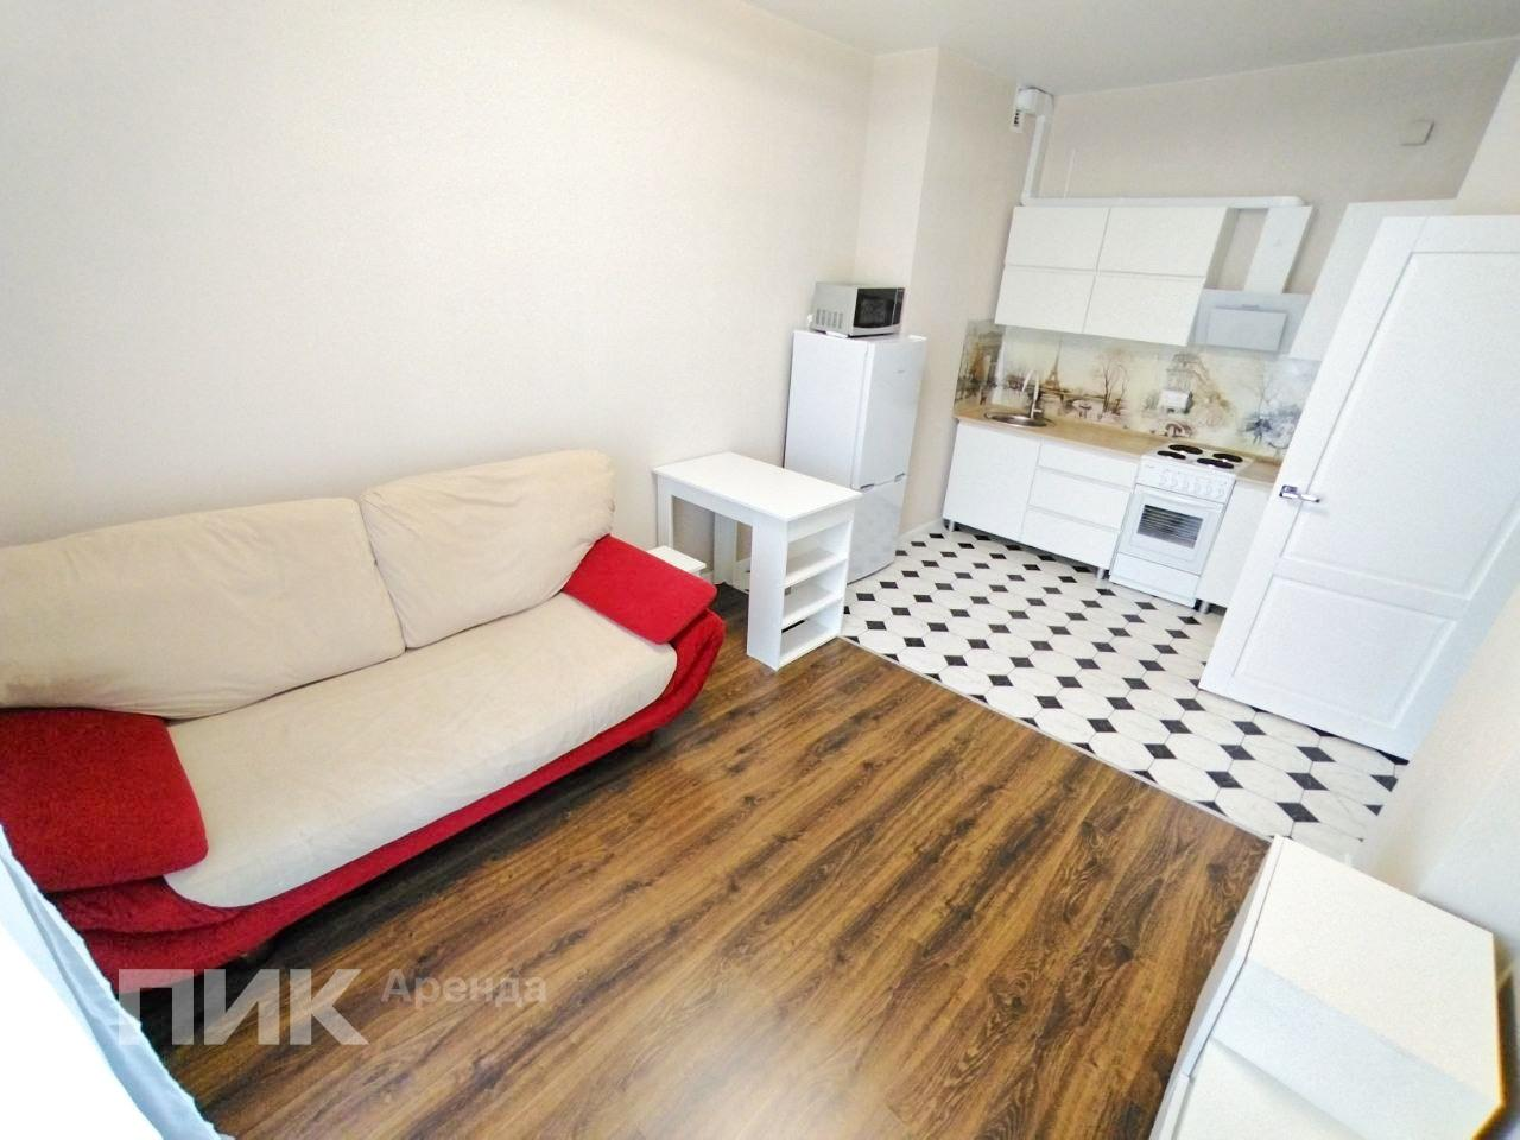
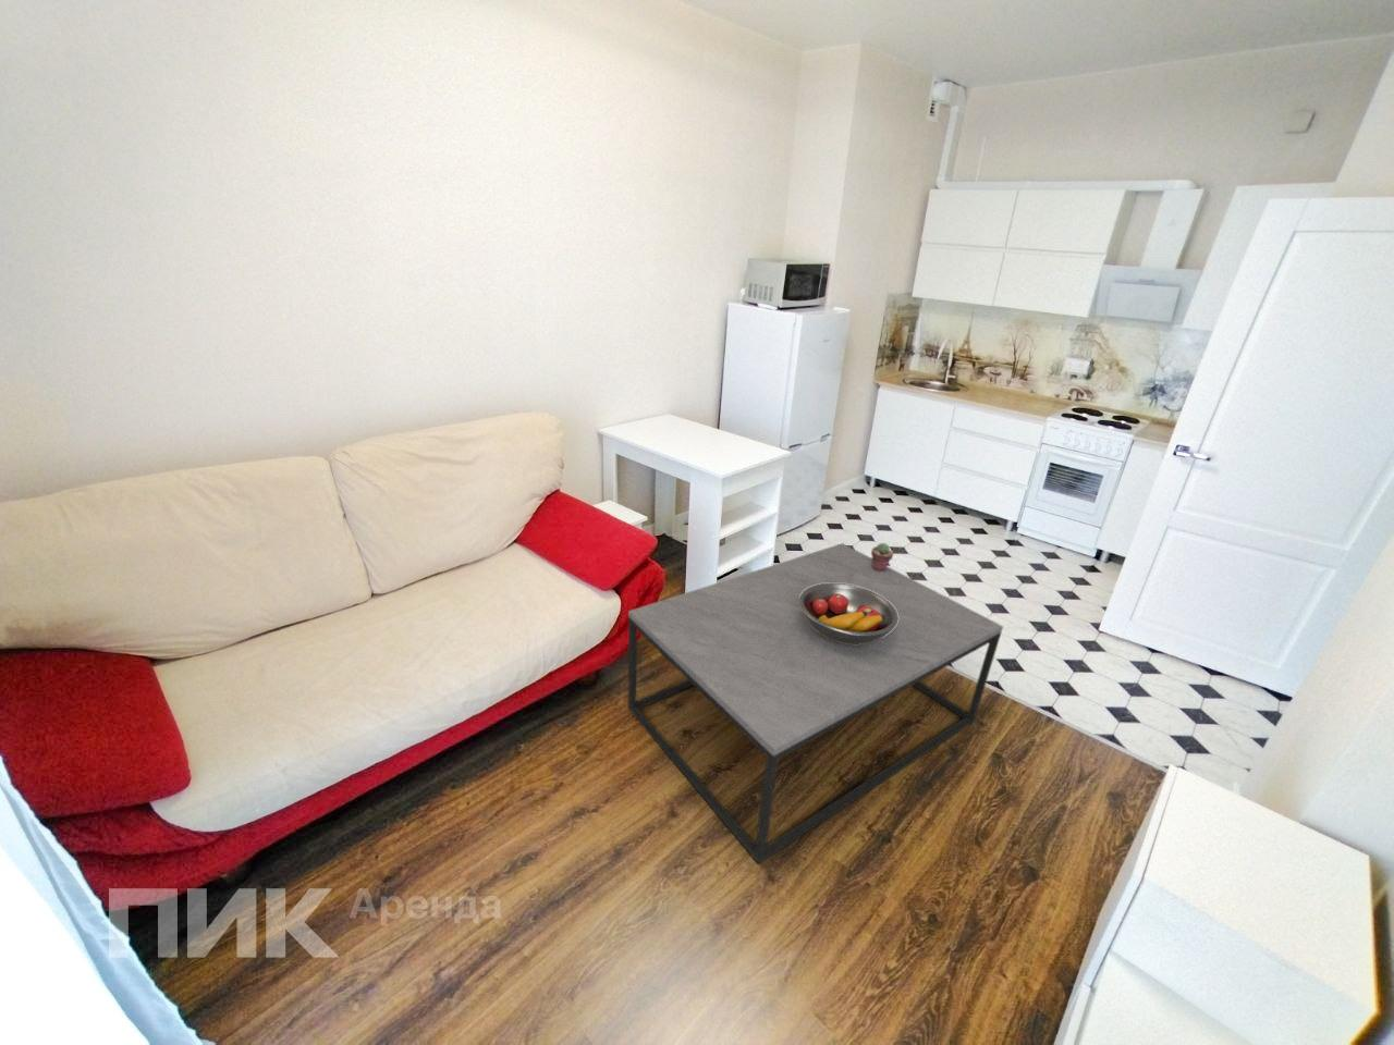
+ coffee table (809, 668)
+ fruit bowl (846, 614)
+ potted succulent (881, 555)
